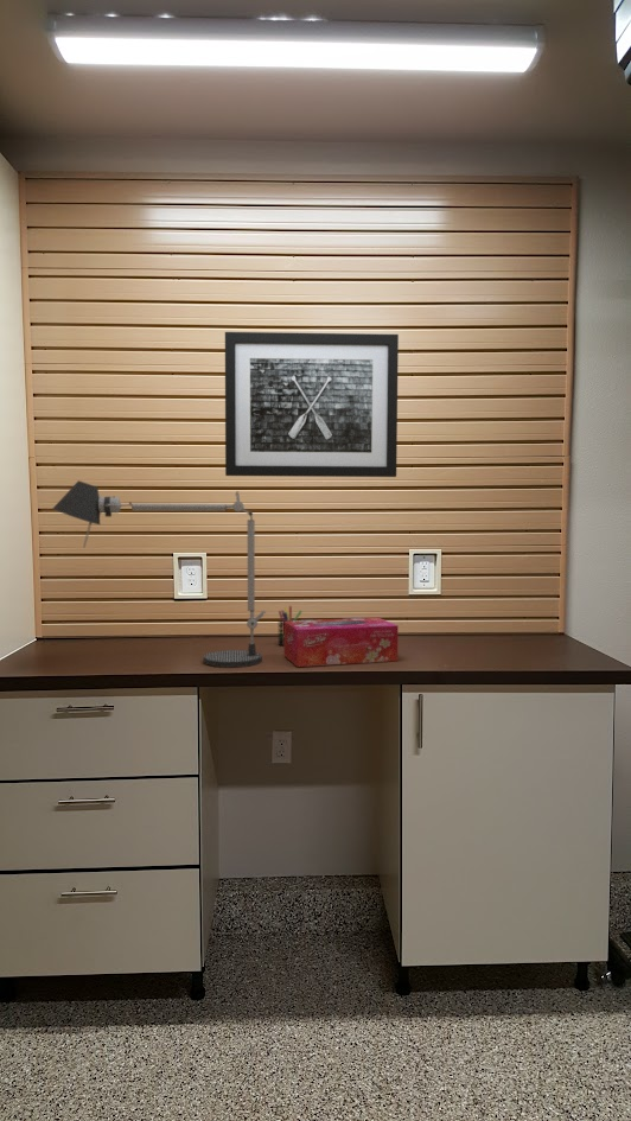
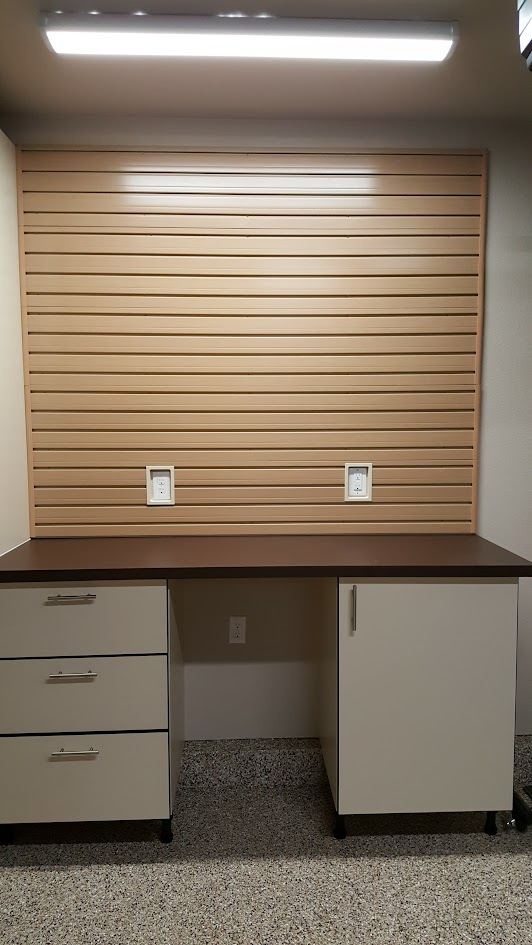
- pen holder (289, 620)
- tissue box (339, 641)
- wall art (311, 406)
- desk lamp (161, 510)
